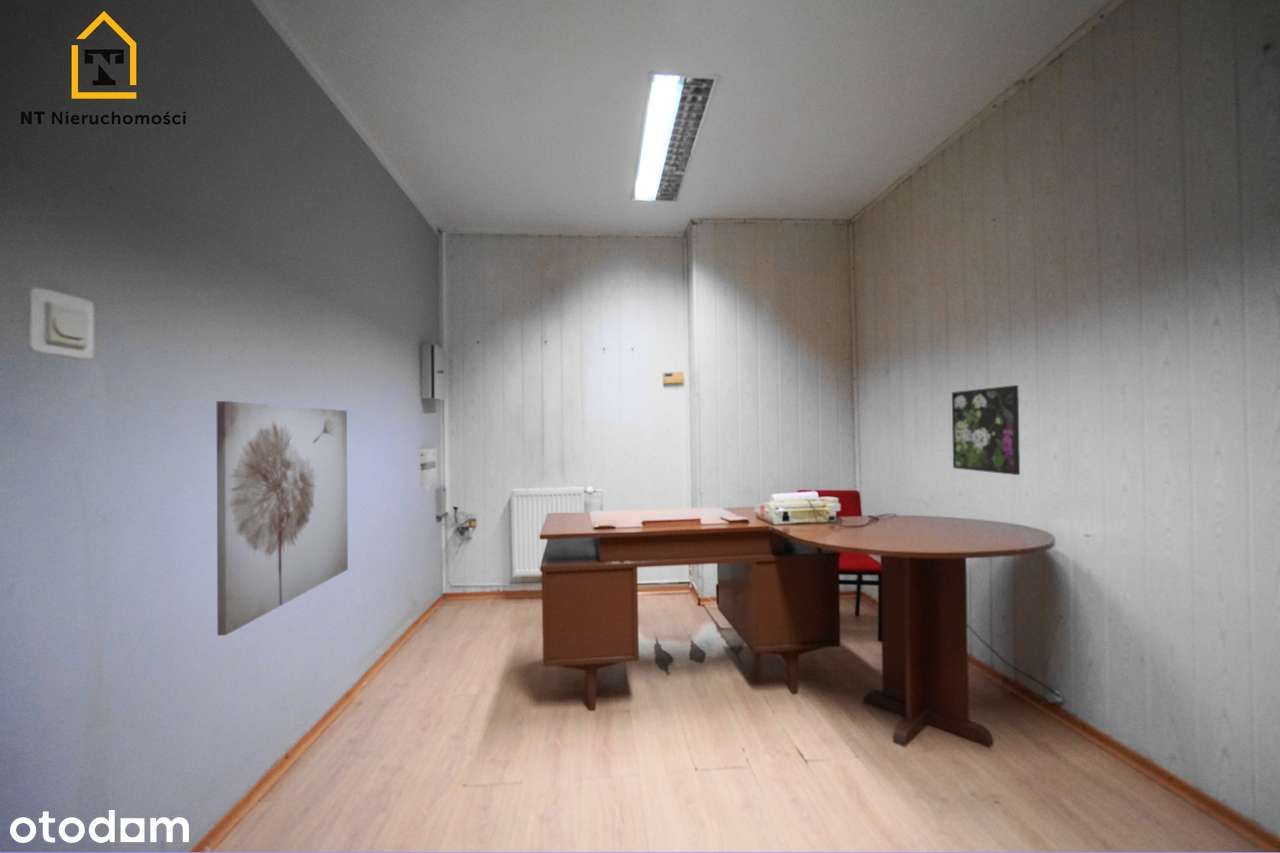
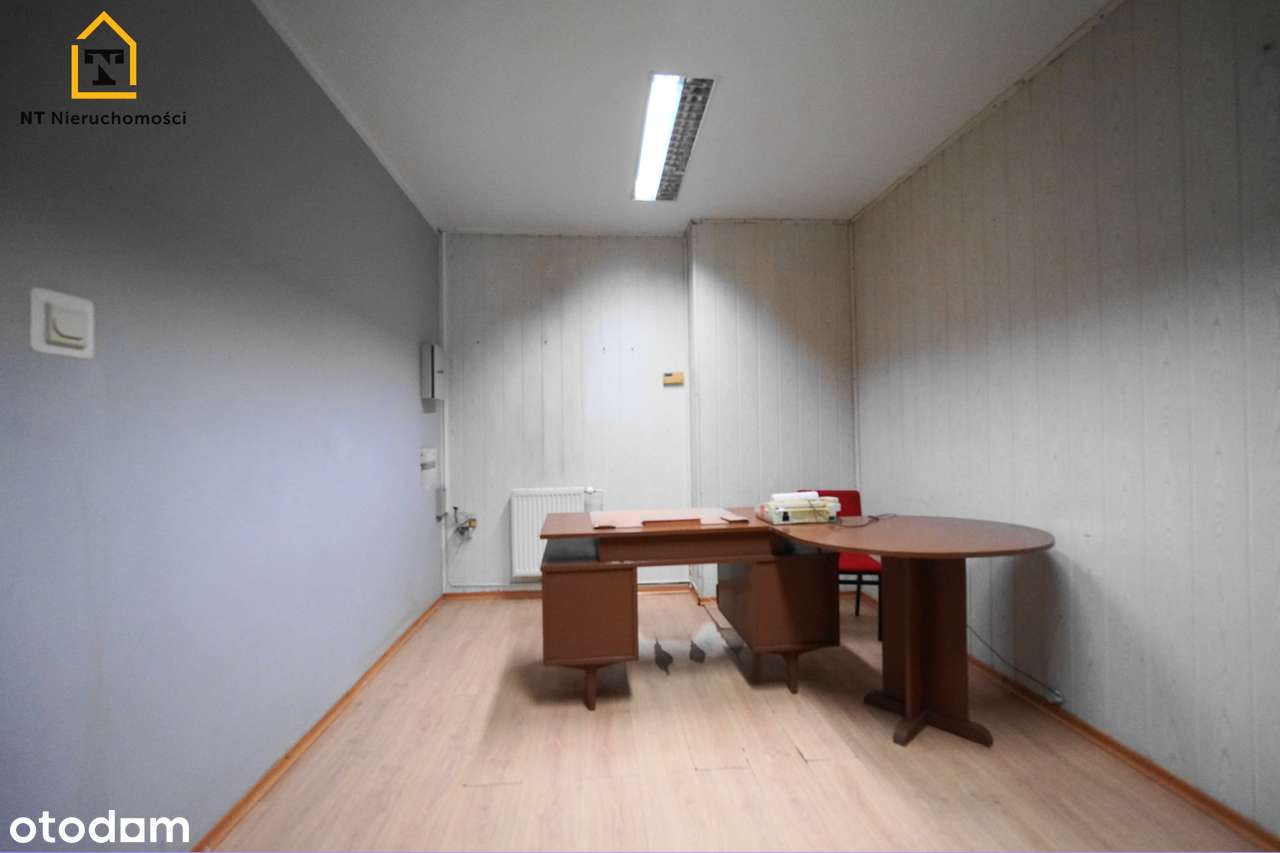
- wall art (294, 501)
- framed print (983, 430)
